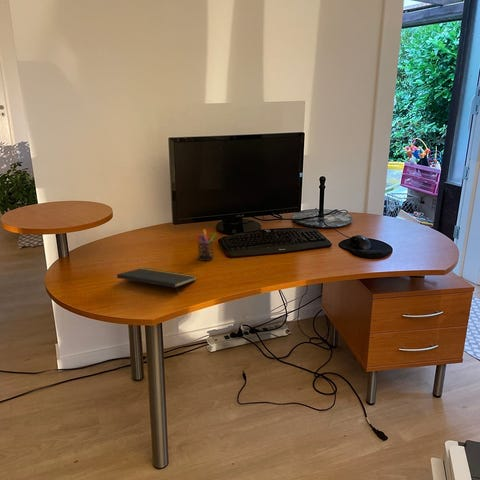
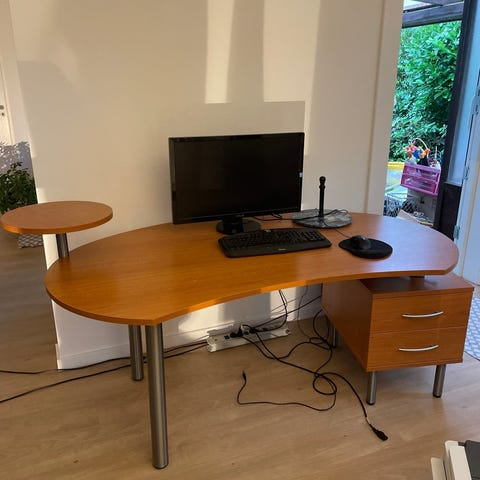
- notepad (158, 277)
- pen holder (207, 243)
